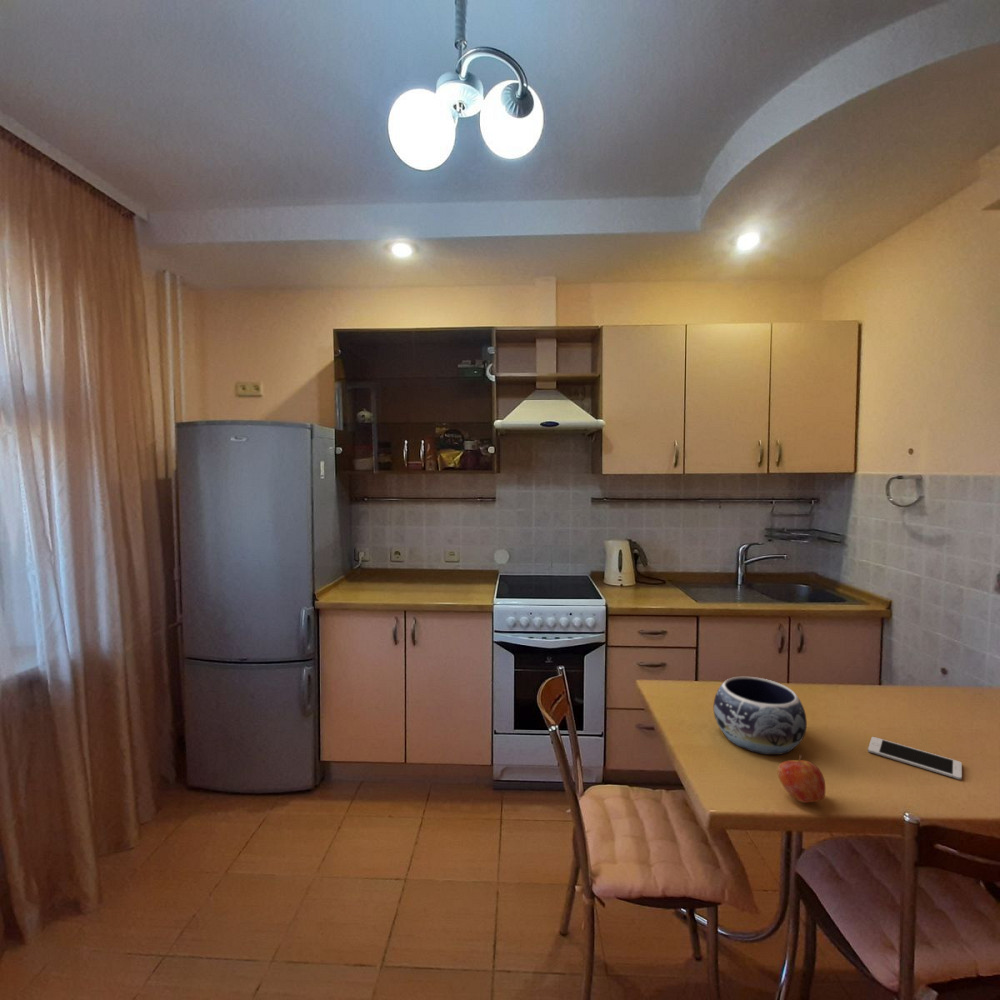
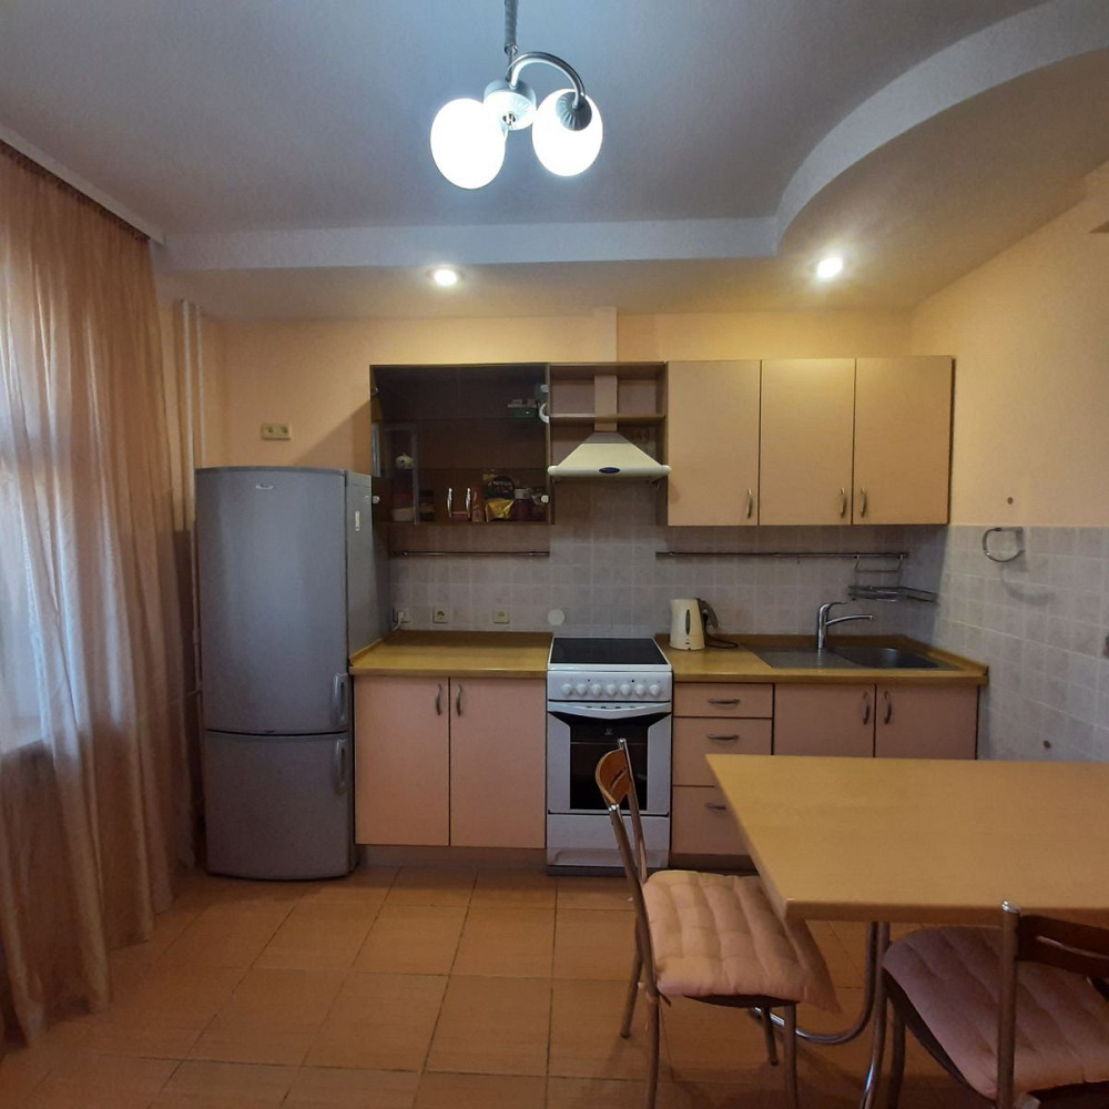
- decorative bowl (758, 713)
- cell phone (913, 756)
- apple (801, 779)
